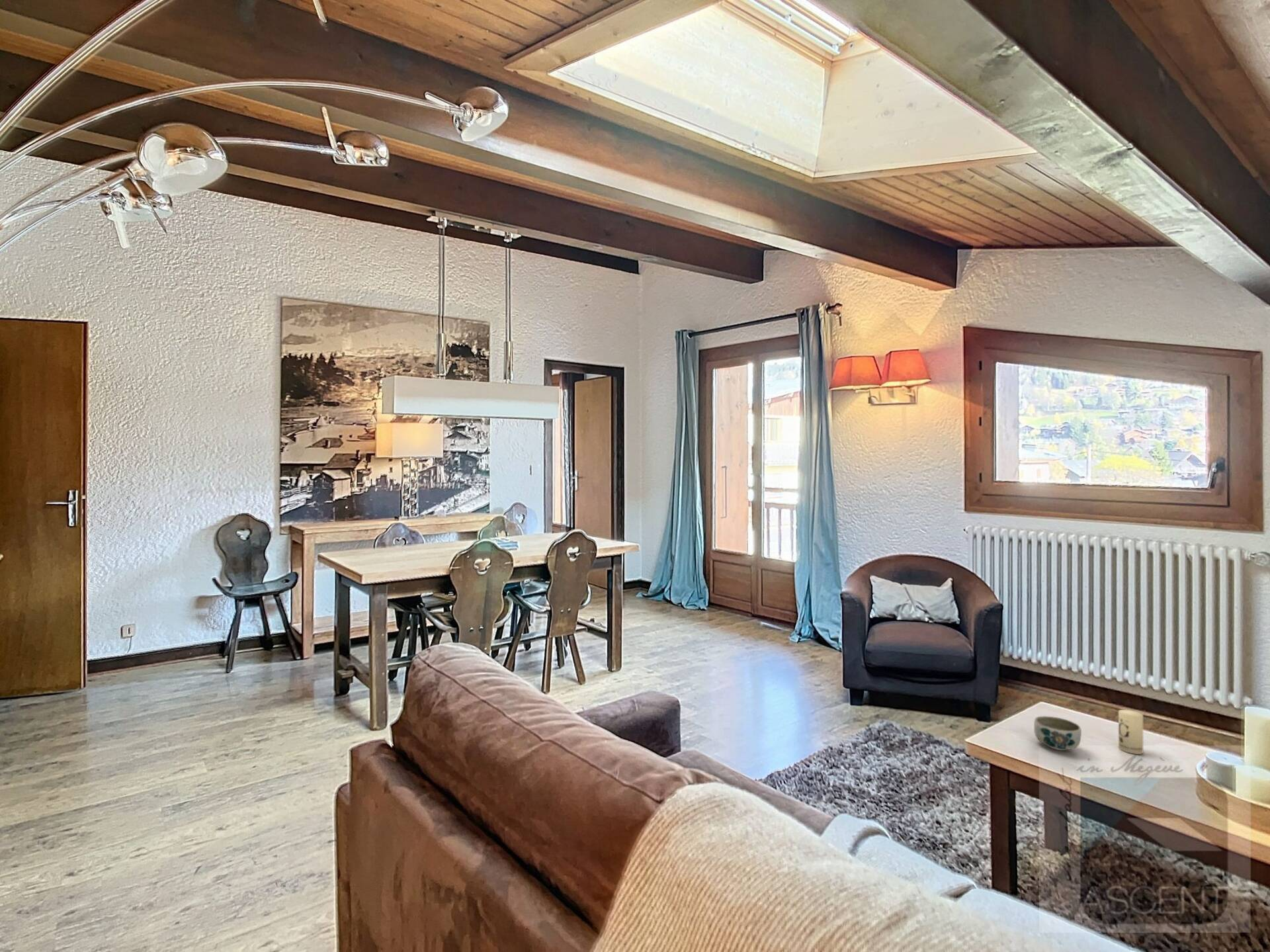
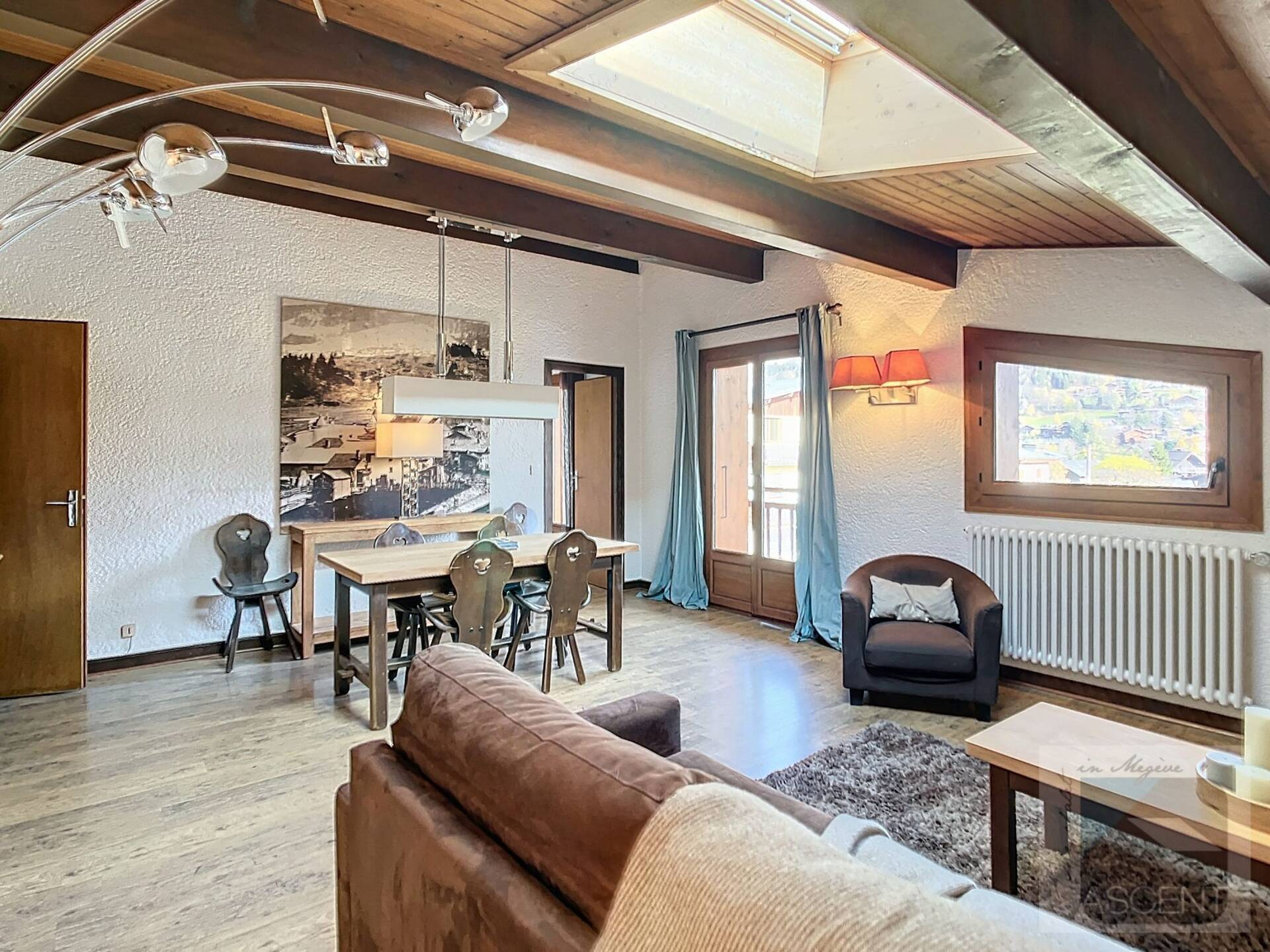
- candle (1130, 731)
- bowl (1057, 734)
